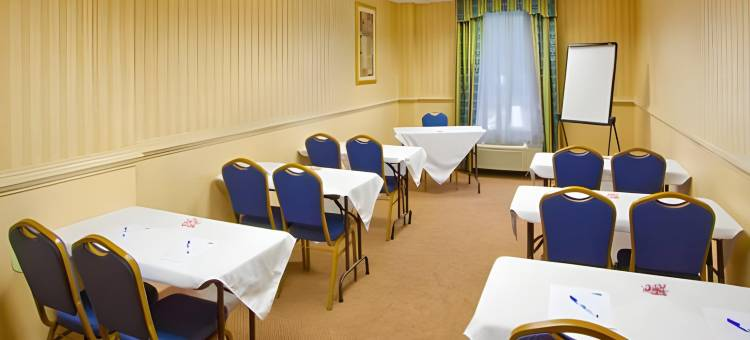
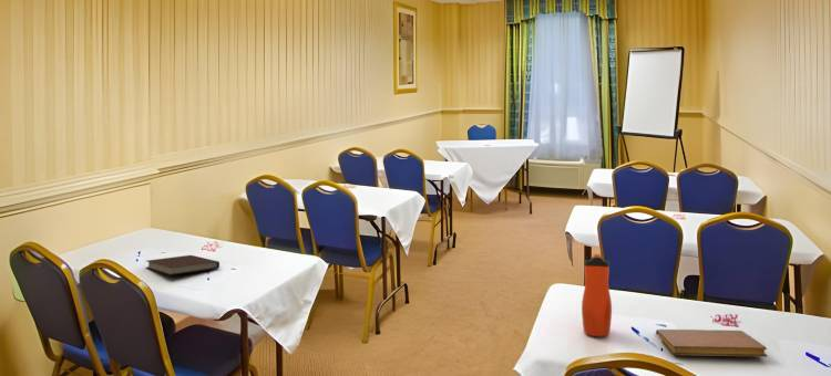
+ water bottle (596, 293)
+ notebook (708, 342)
+ notebook (182, 264)
